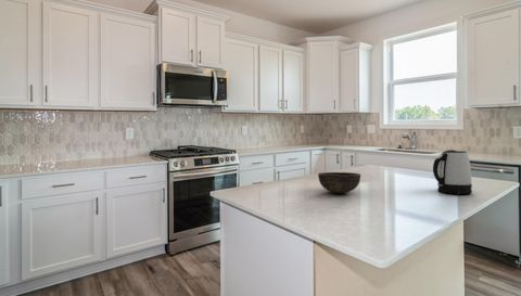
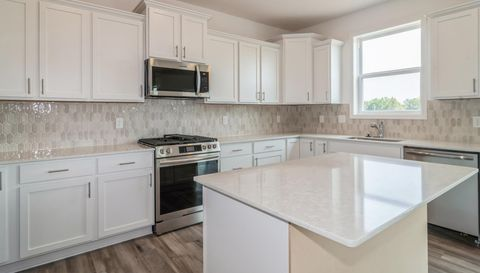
- kettle (450, 170)
- bowl (339, 183)
